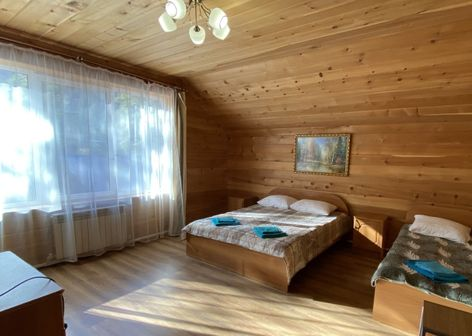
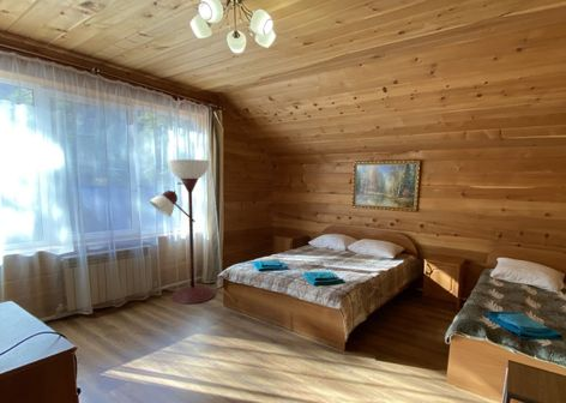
+ floor lamp (189, 229)
